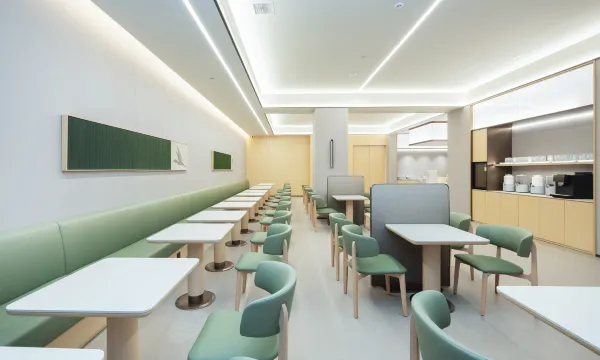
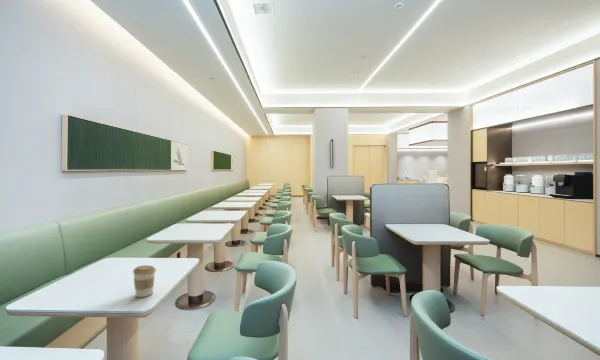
+ coffee cup (144, 280)
